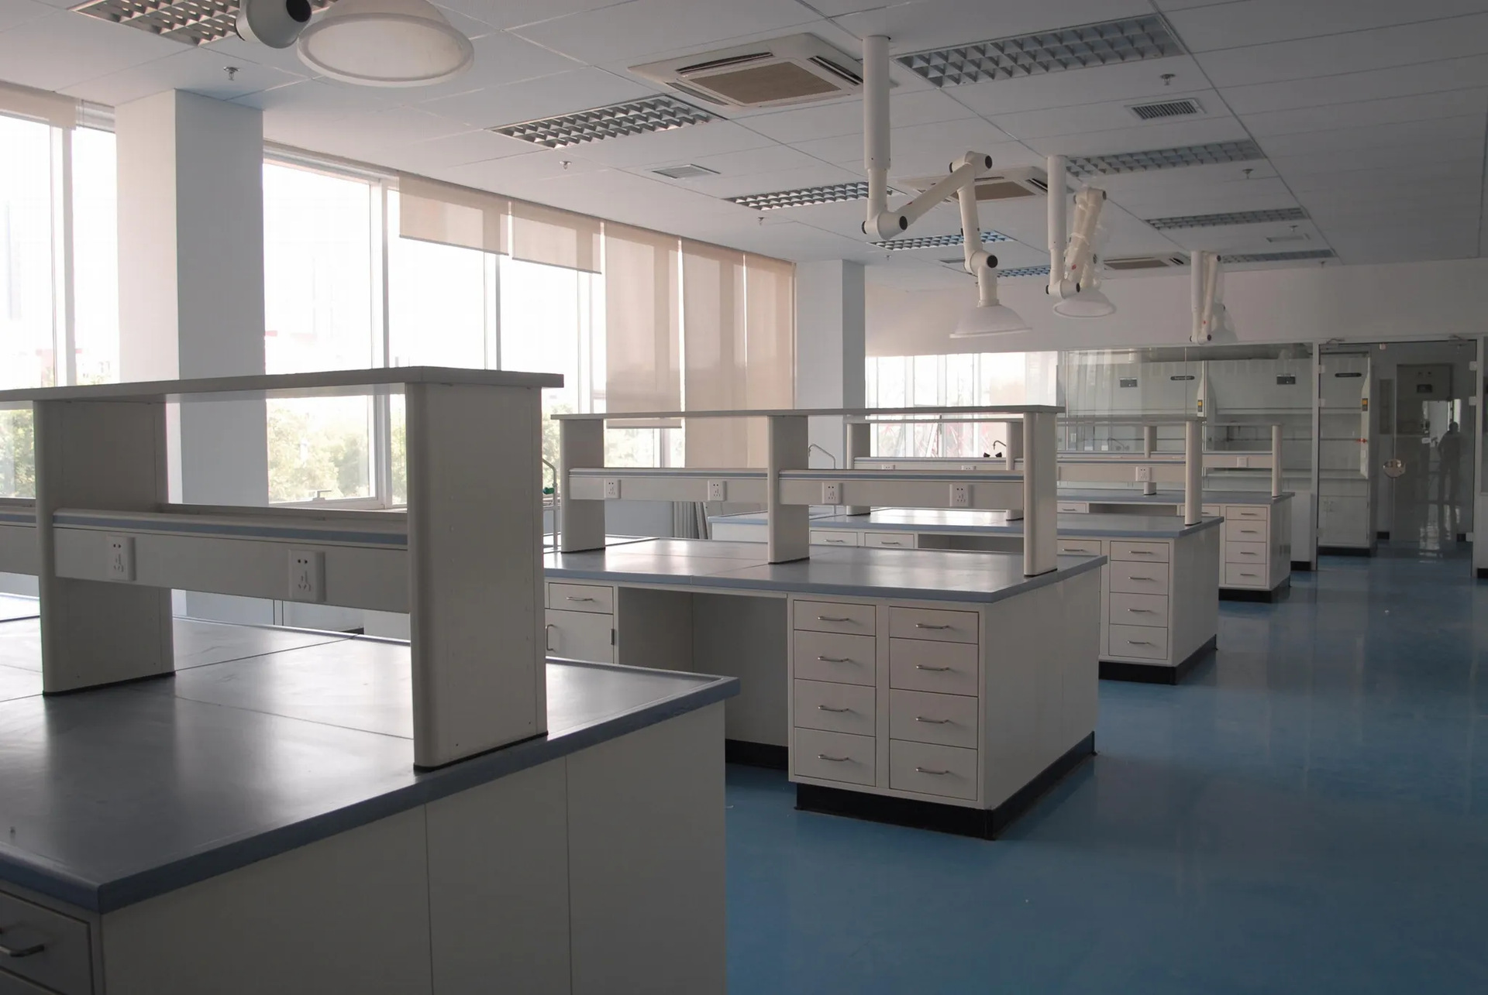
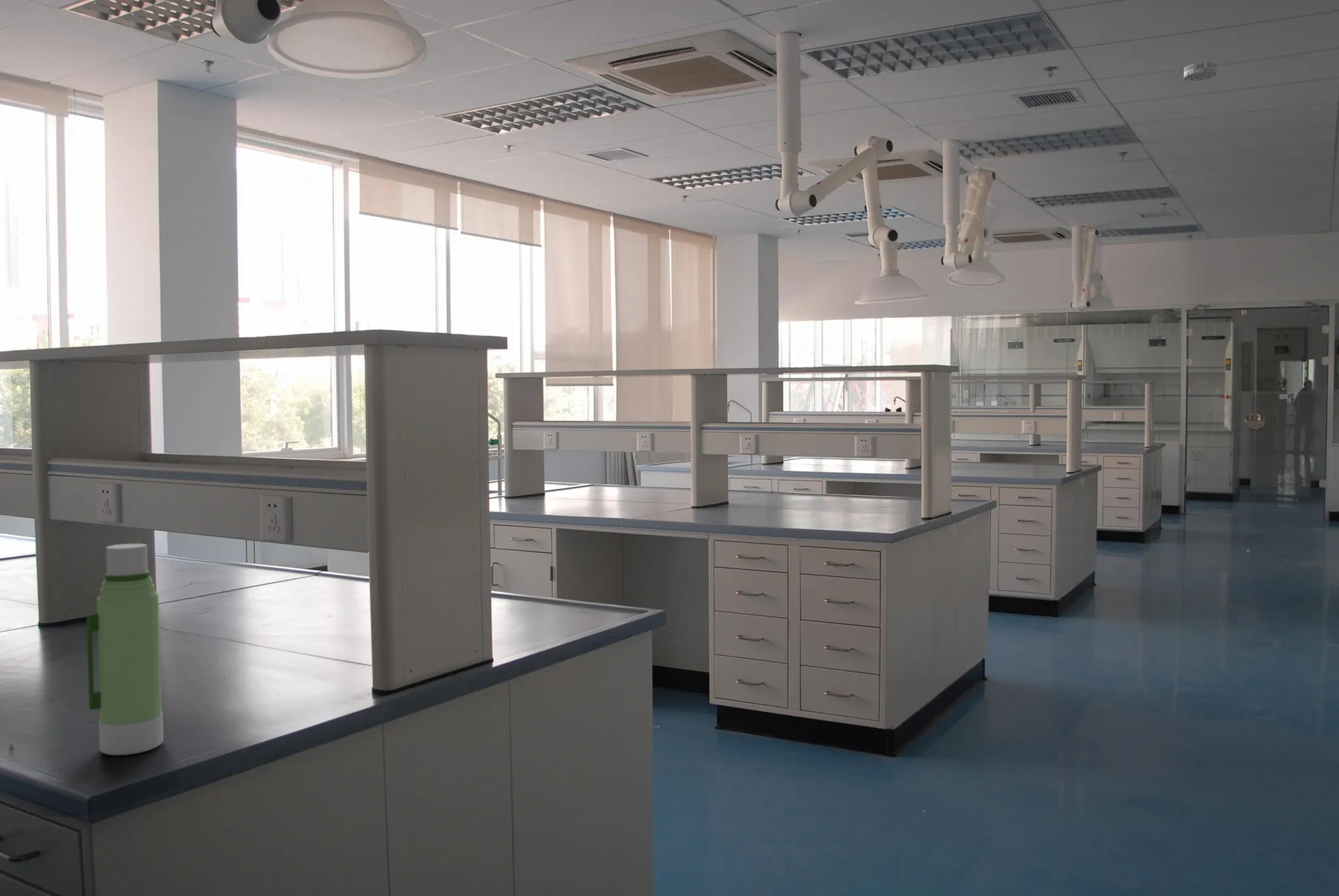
+ water bottle (126, 646)
+ smoke detector (1200, 70)
